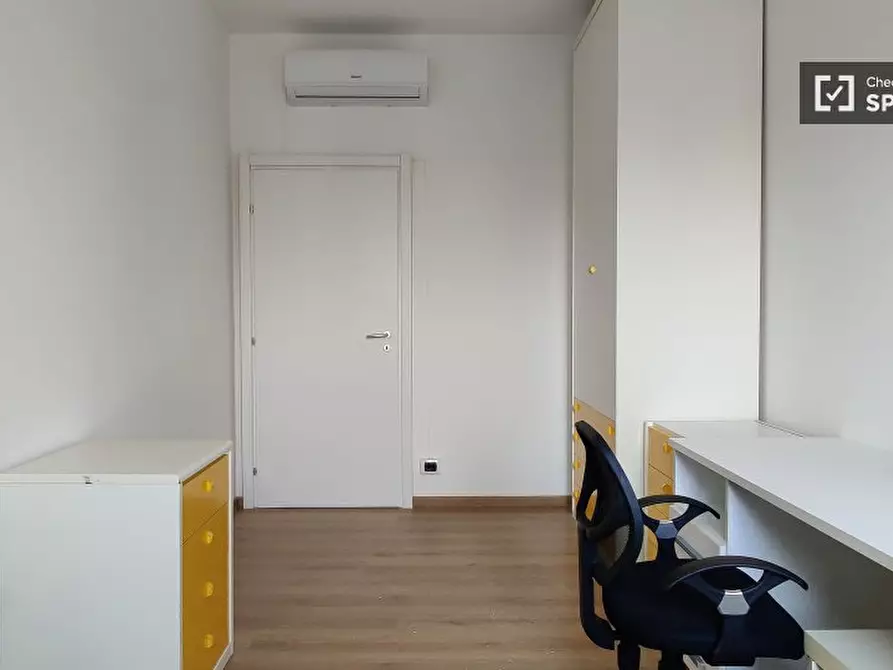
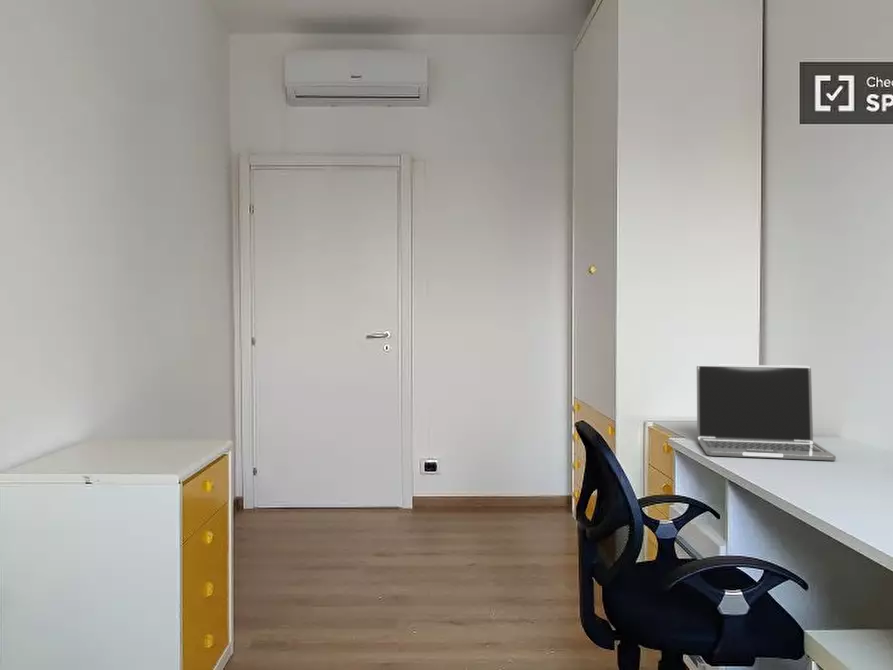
+ laptop (761, 409)
